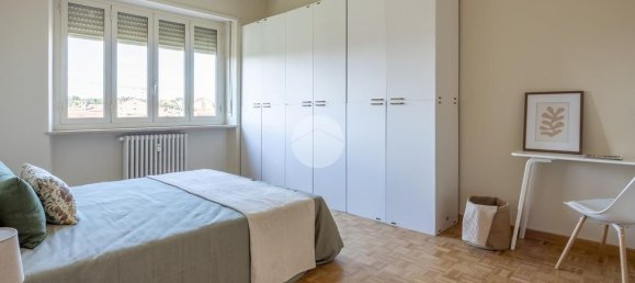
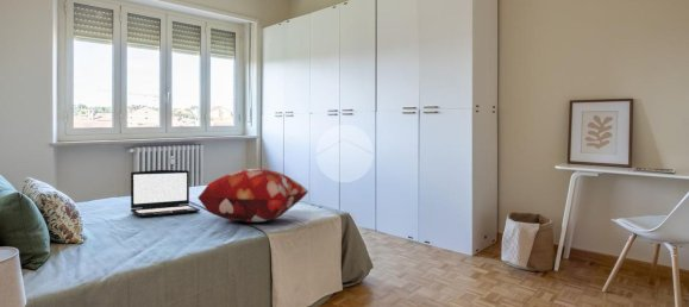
+ laptop (165, 192)
+ decorative pillow (257, 194)
